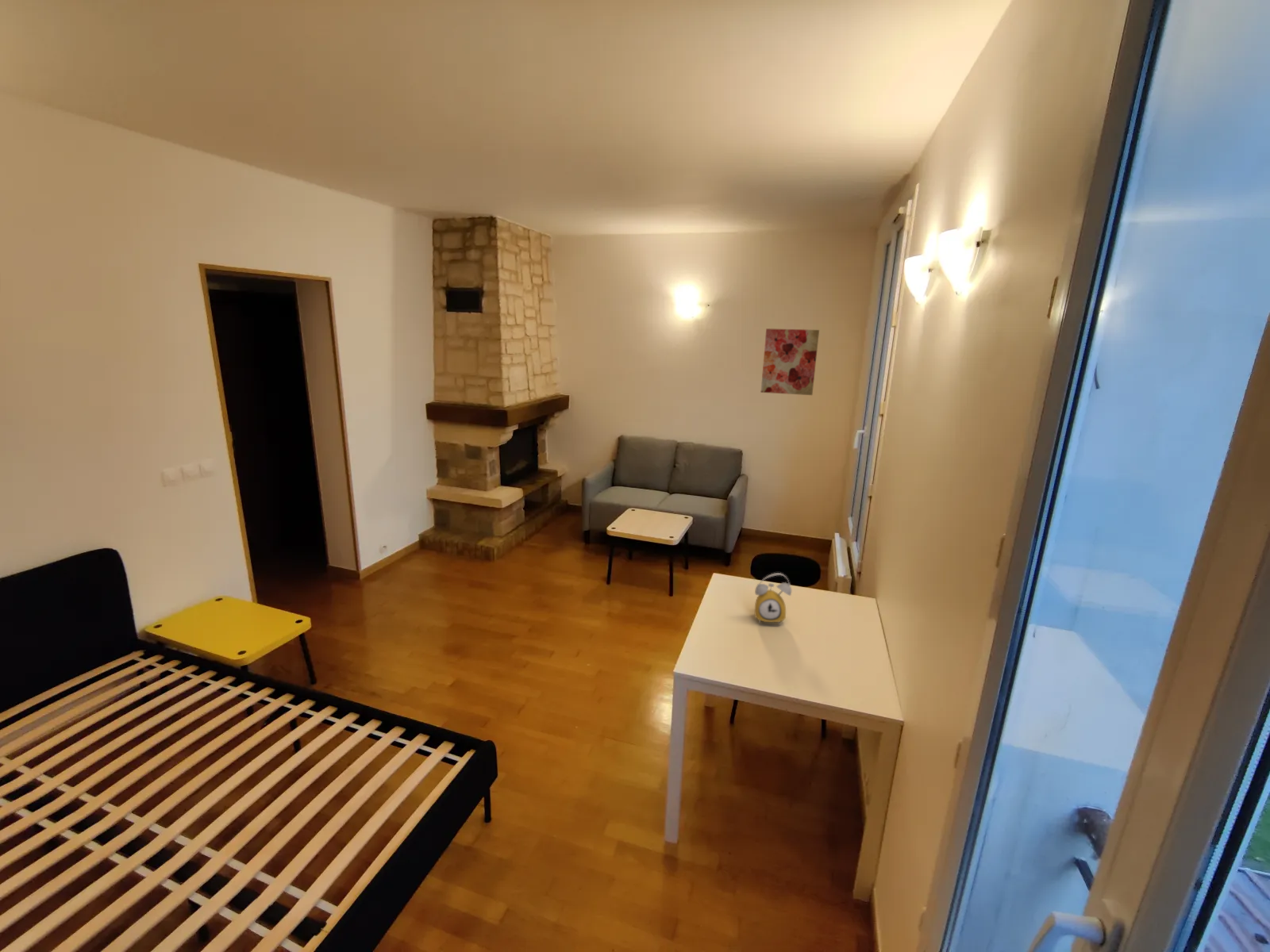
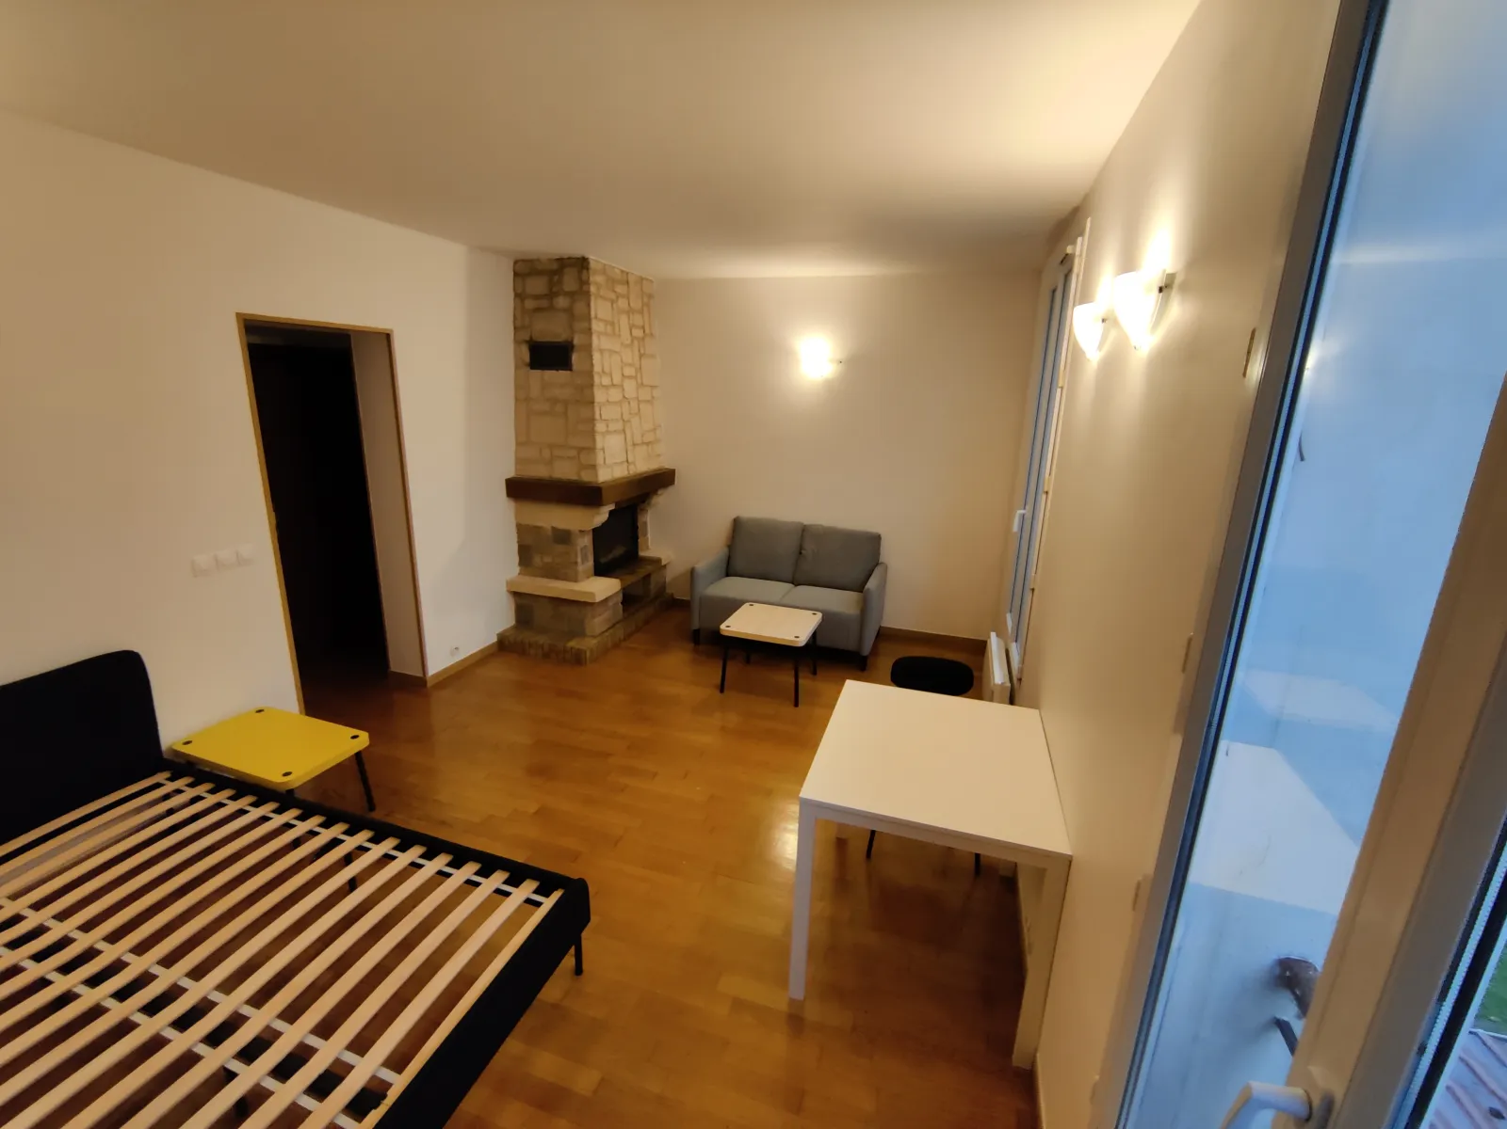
- wall art (789, 362)
- alarm clock (772, 595)
